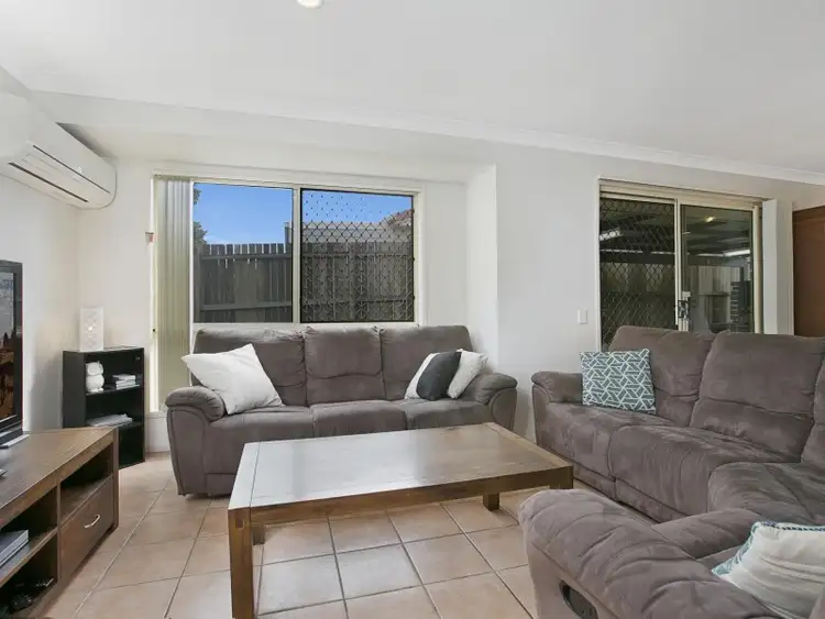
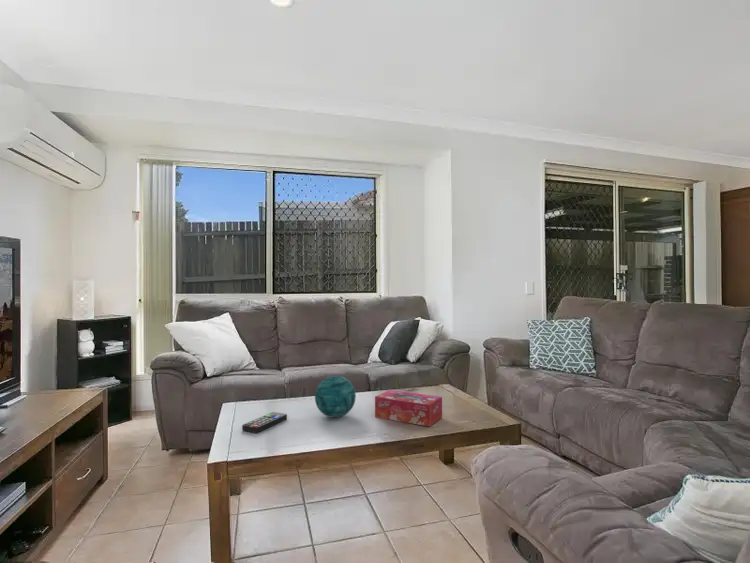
+ tissue box (408, 406)
+ remote control (265, 421)
+ decorative orb (335, 396)
